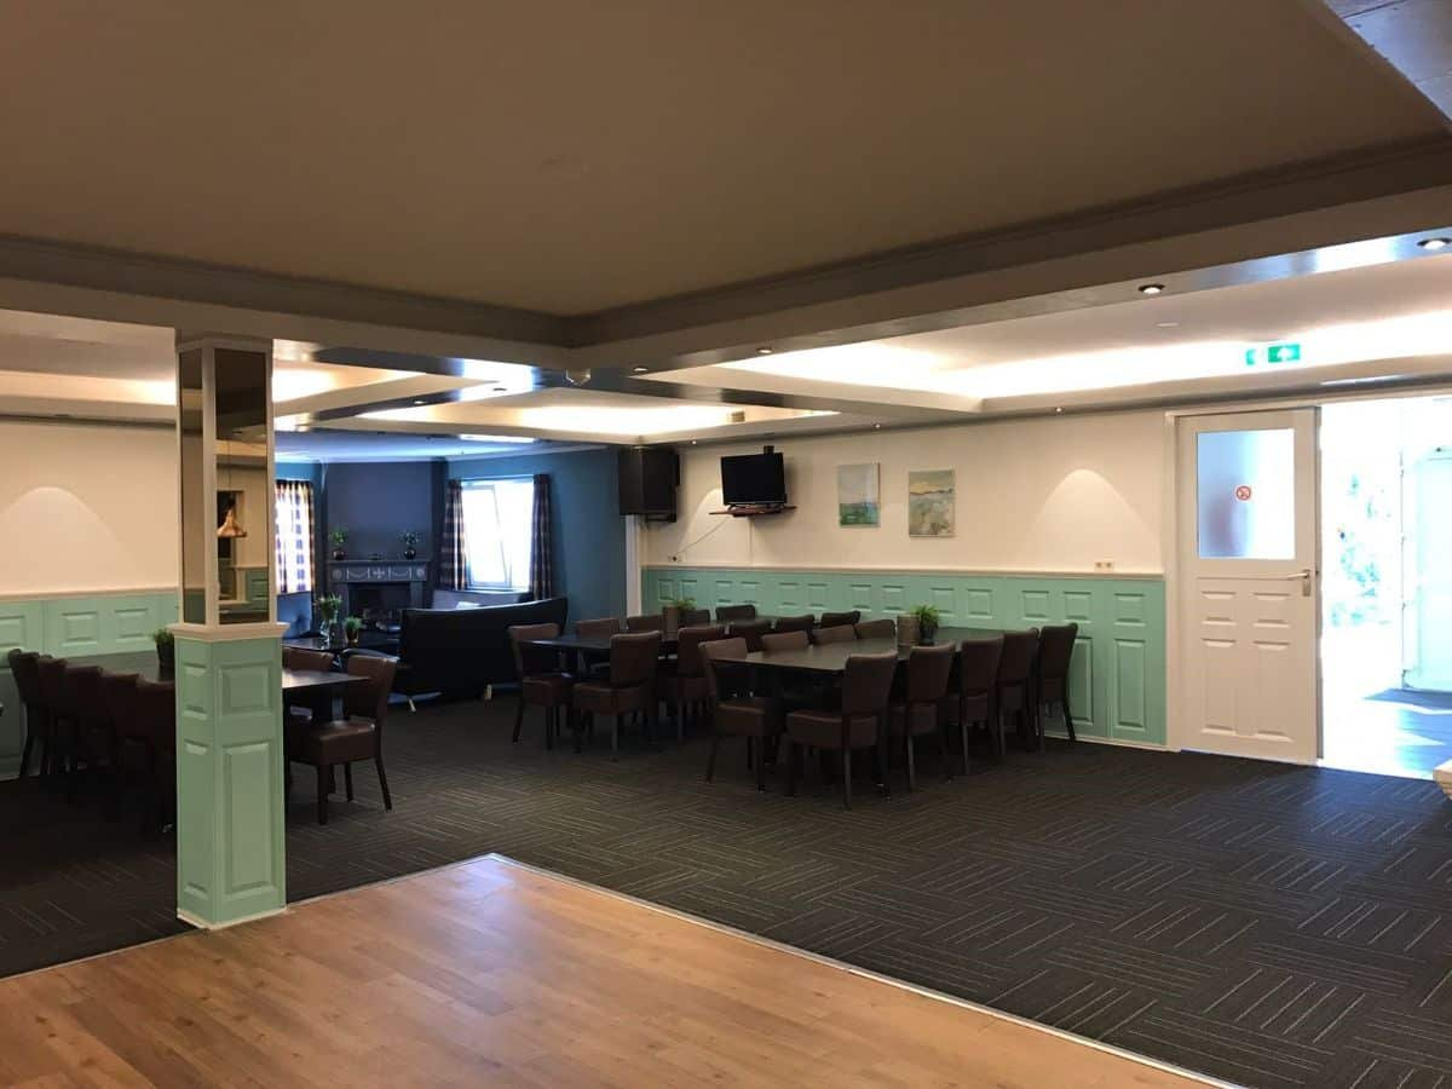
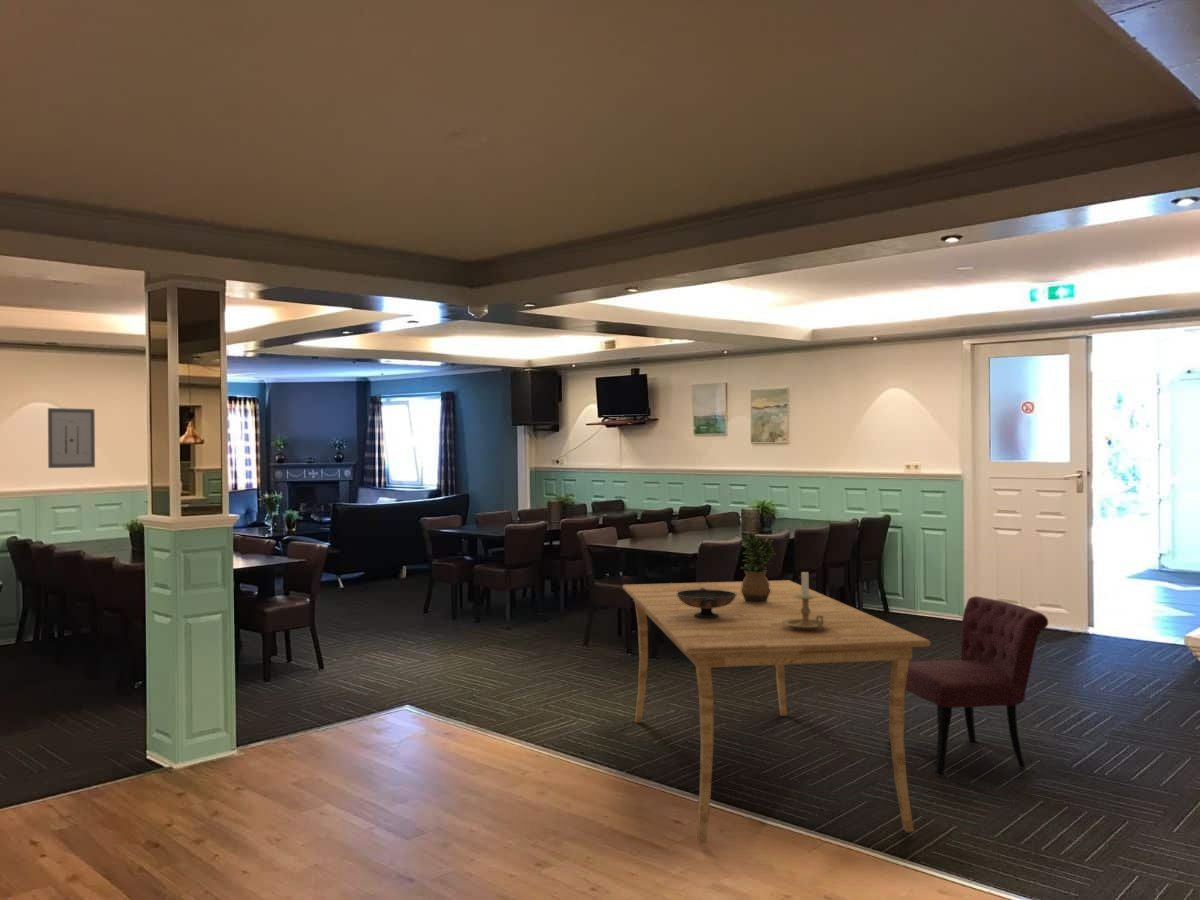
+ candle holder (805, 598)
+ wall art (71, 438)
+ decorative bowl (706, 604)
+ dining table (749, 665)
+ potted plant (758, 567)
+ chair (966, 680)
